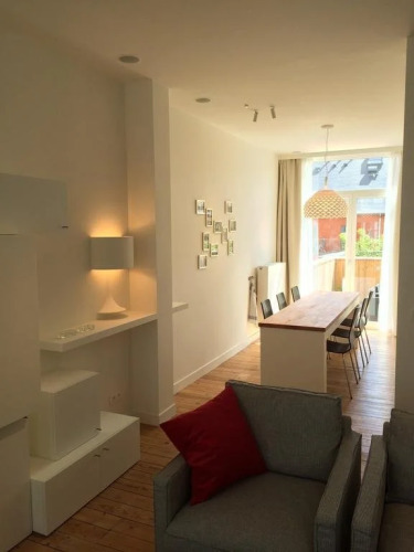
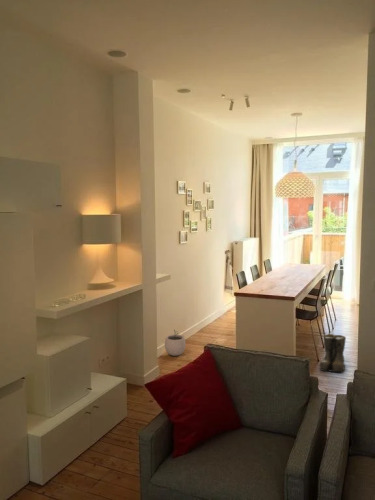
+ plant pot (175, 342)
+ boots (332, 352)
